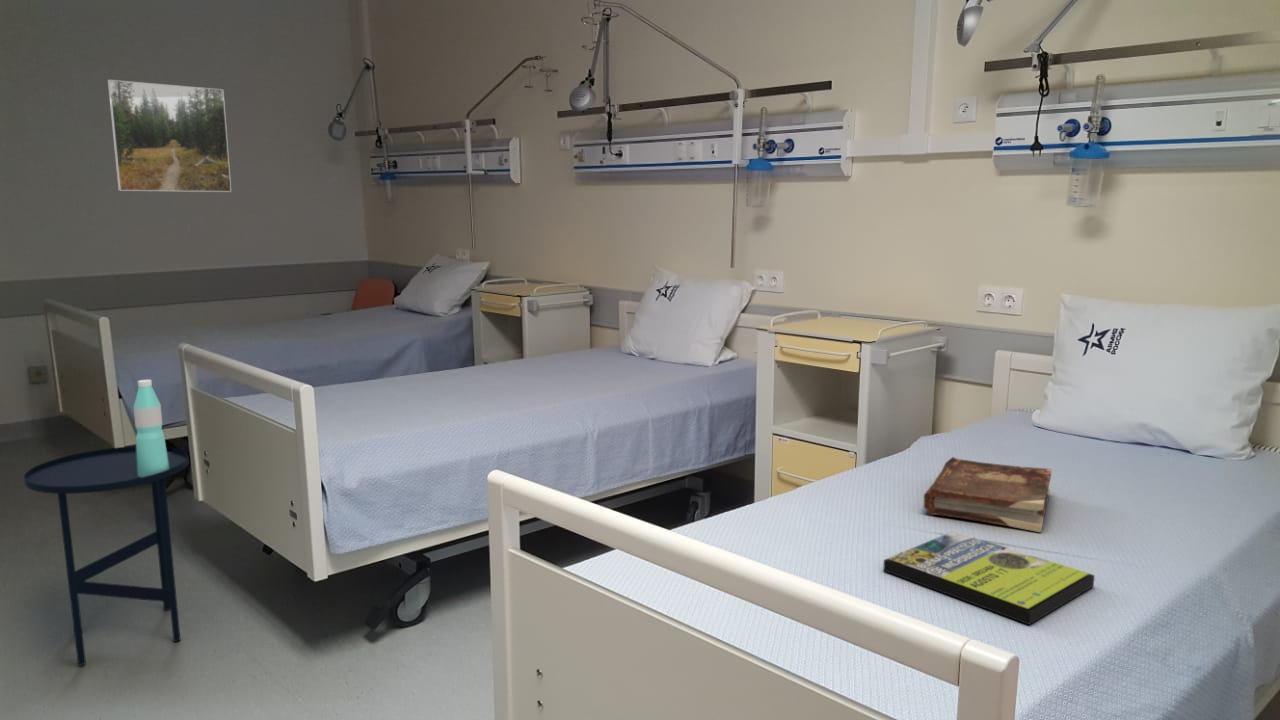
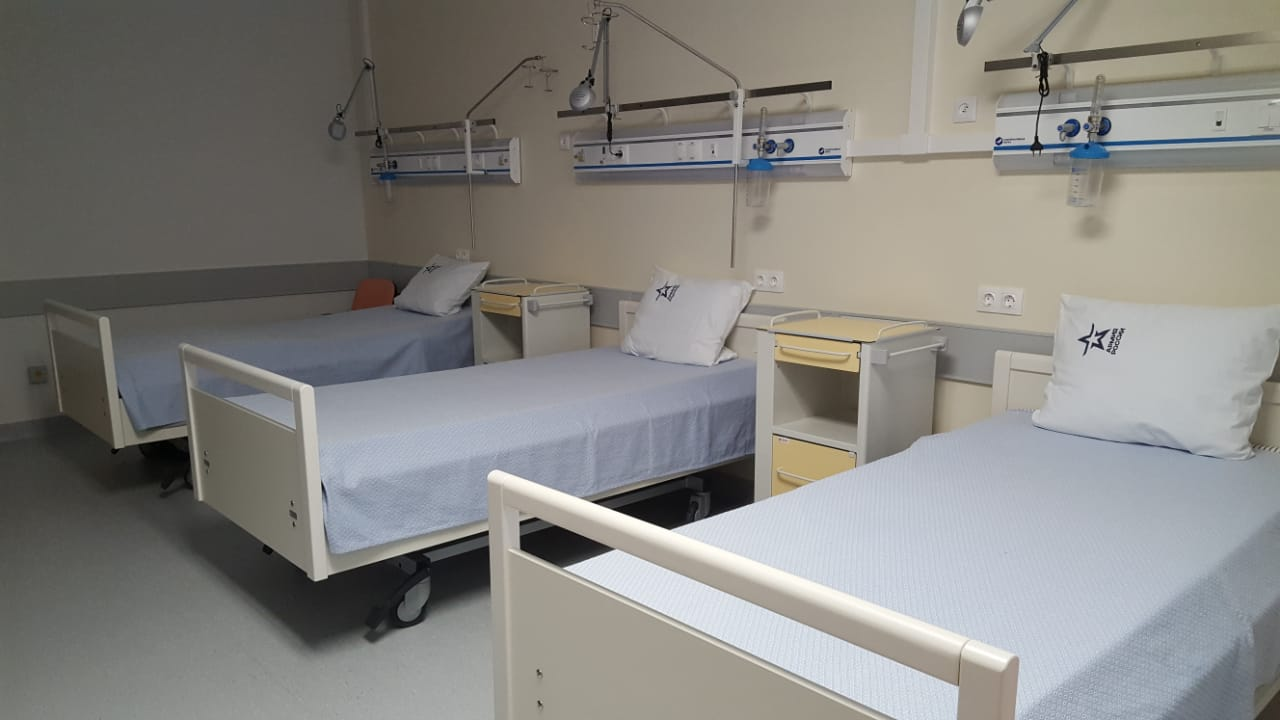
- book (989, 490)
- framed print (172, 138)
- water bottle (149, 426)
- side table (118, 551)
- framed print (986, 572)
